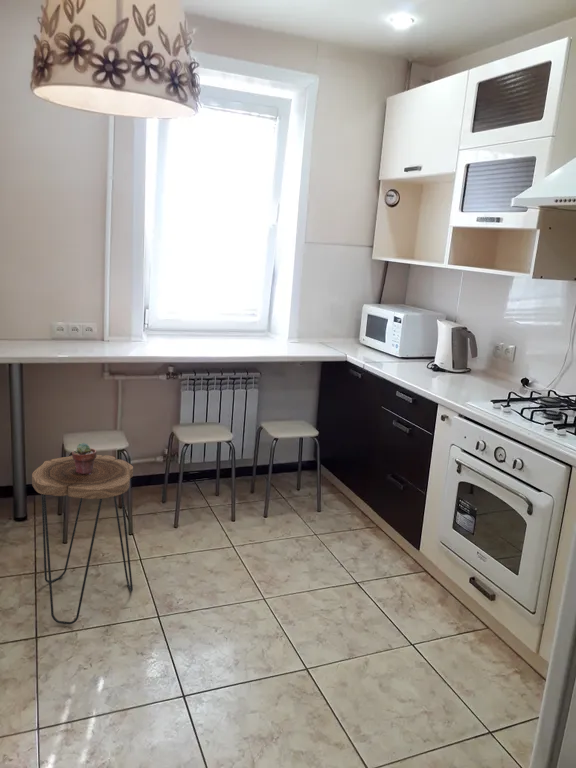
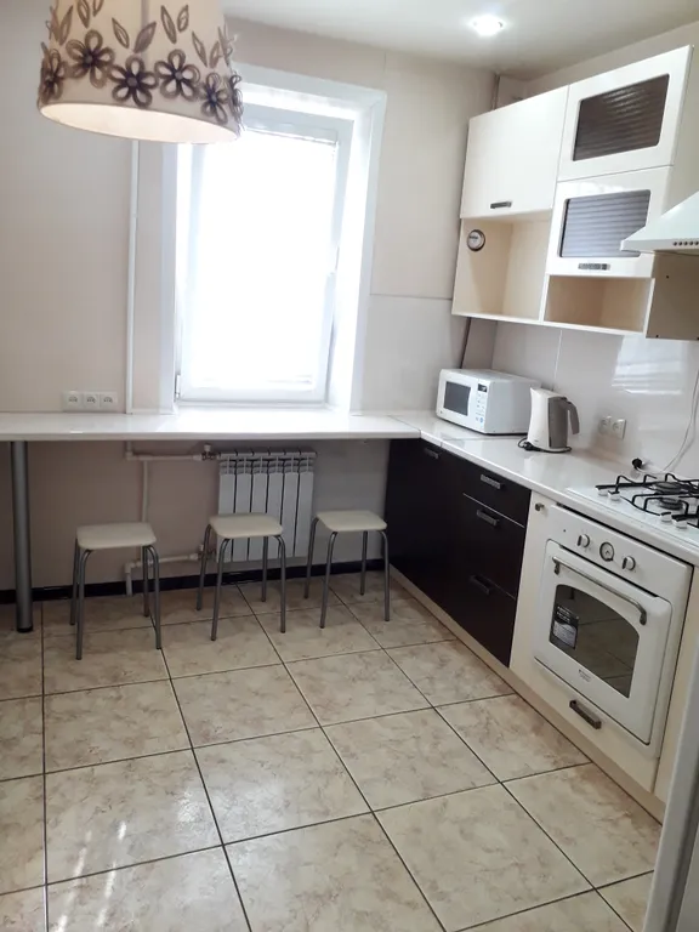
- side table (92, 536)
- potted succulent (84, 457)
